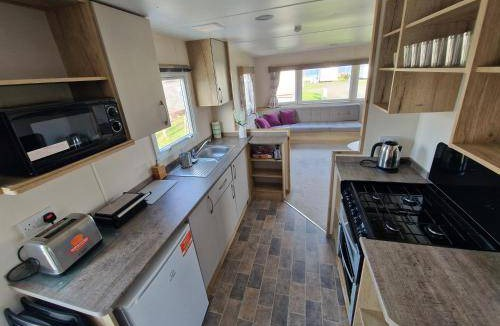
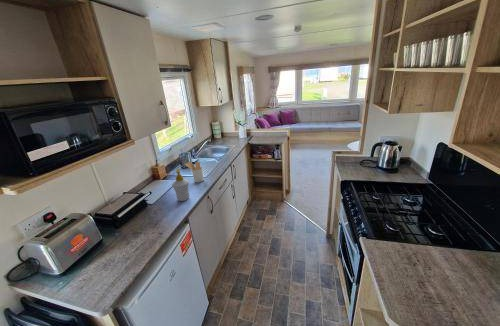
+ utensil holder (194, 171)
+ soap bottle (180, 184)
